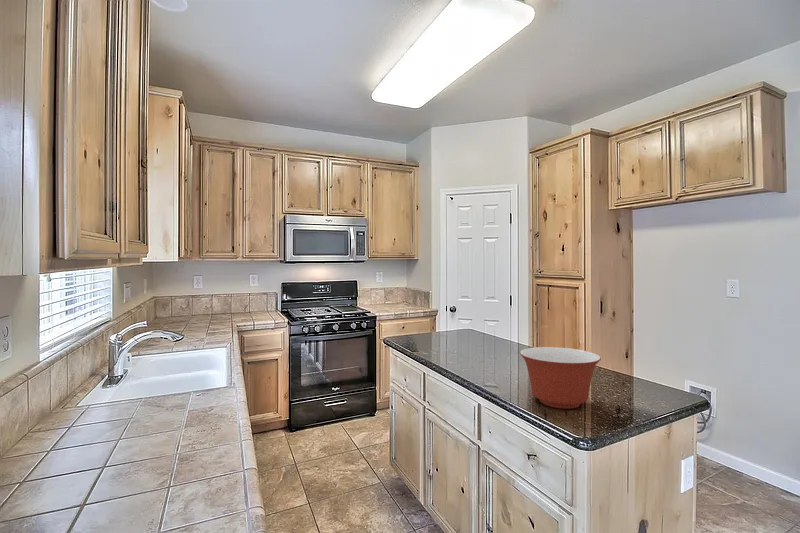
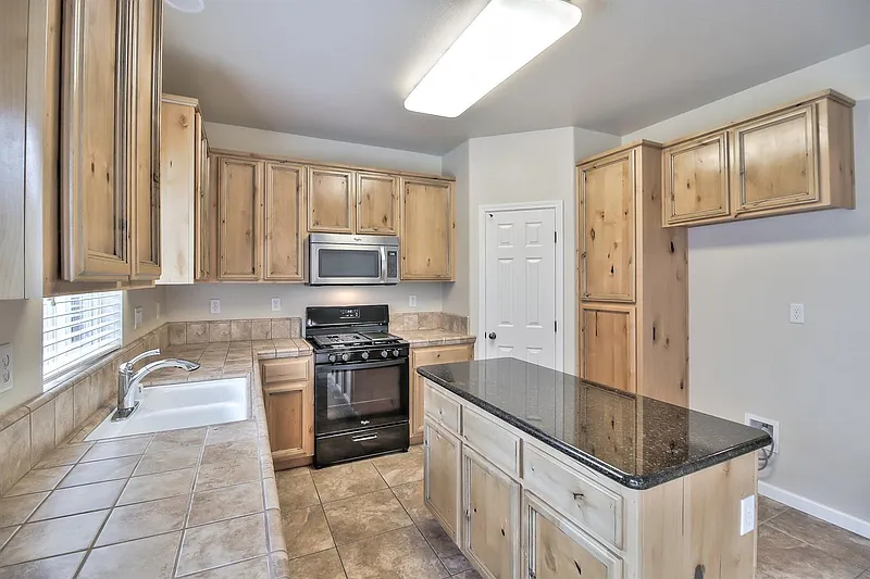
- mixing bowl (559, 378)
